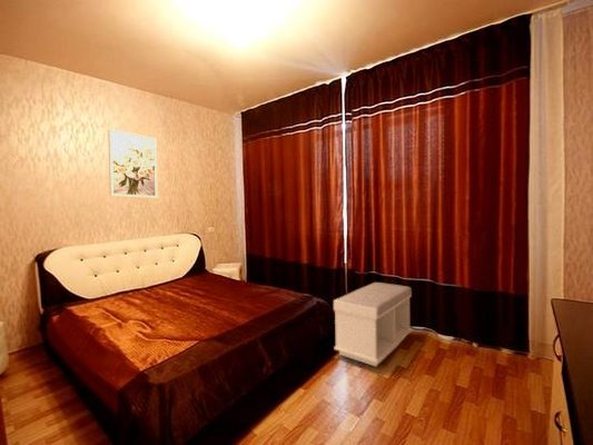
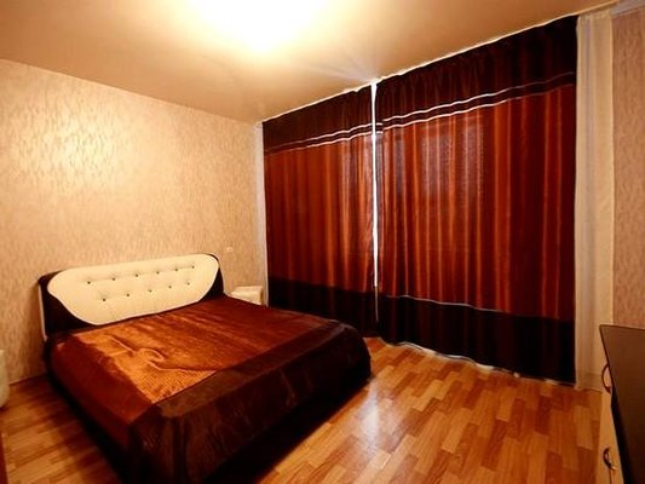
- bench (375, 318)
- wall art (134, 165)
